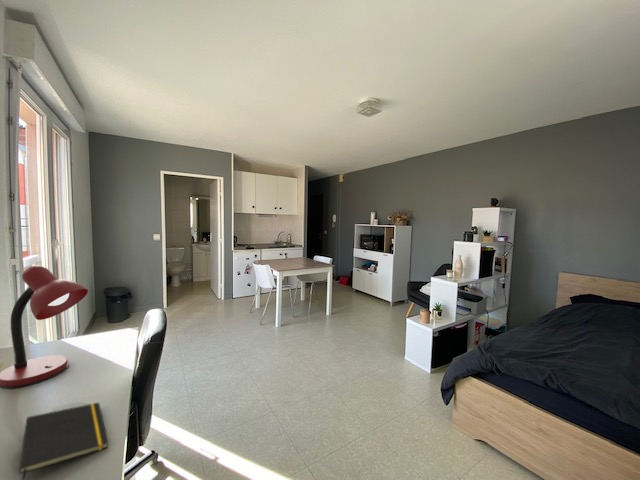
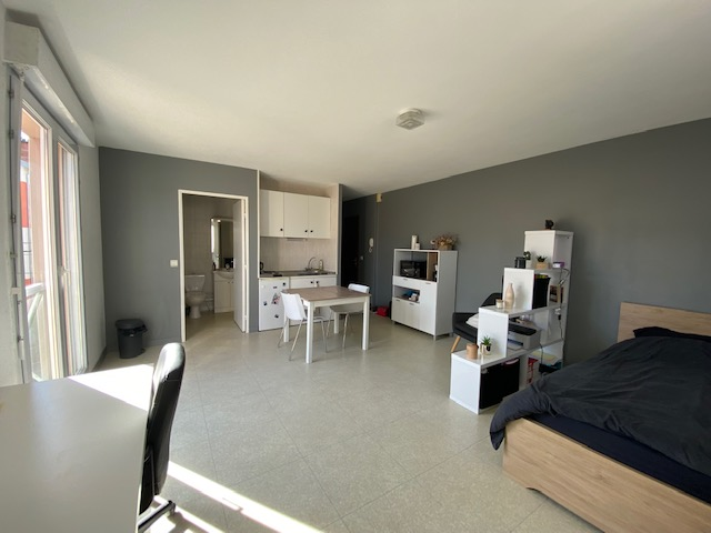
- notepad (66, 431)
- desk lamp (43, 319)
